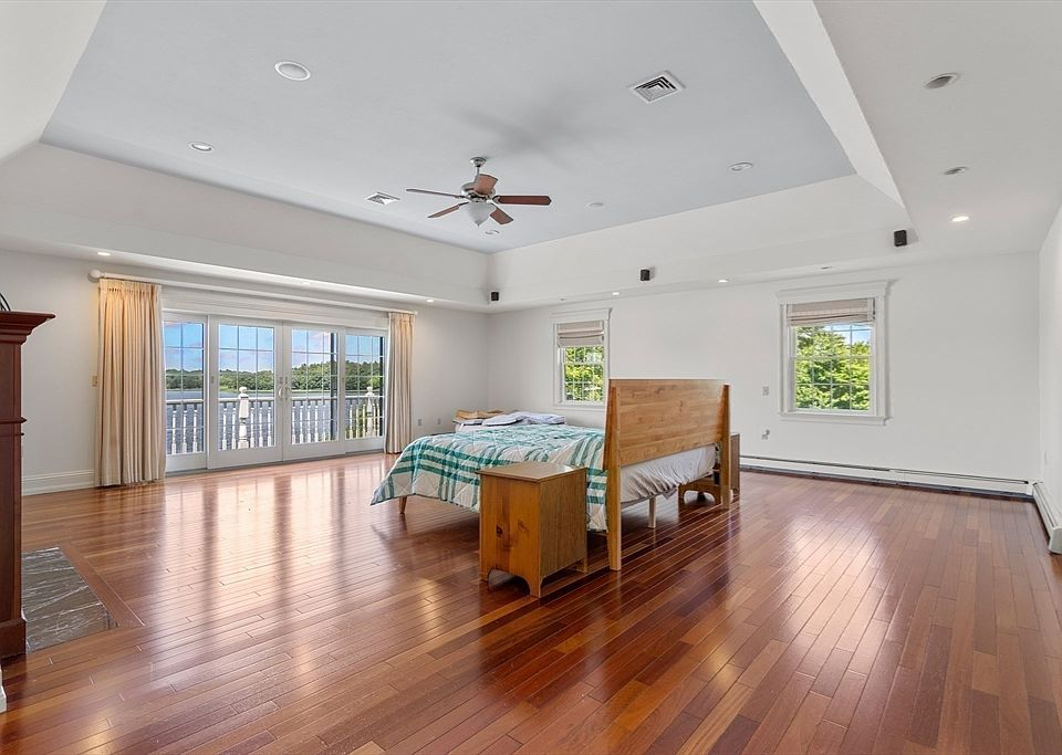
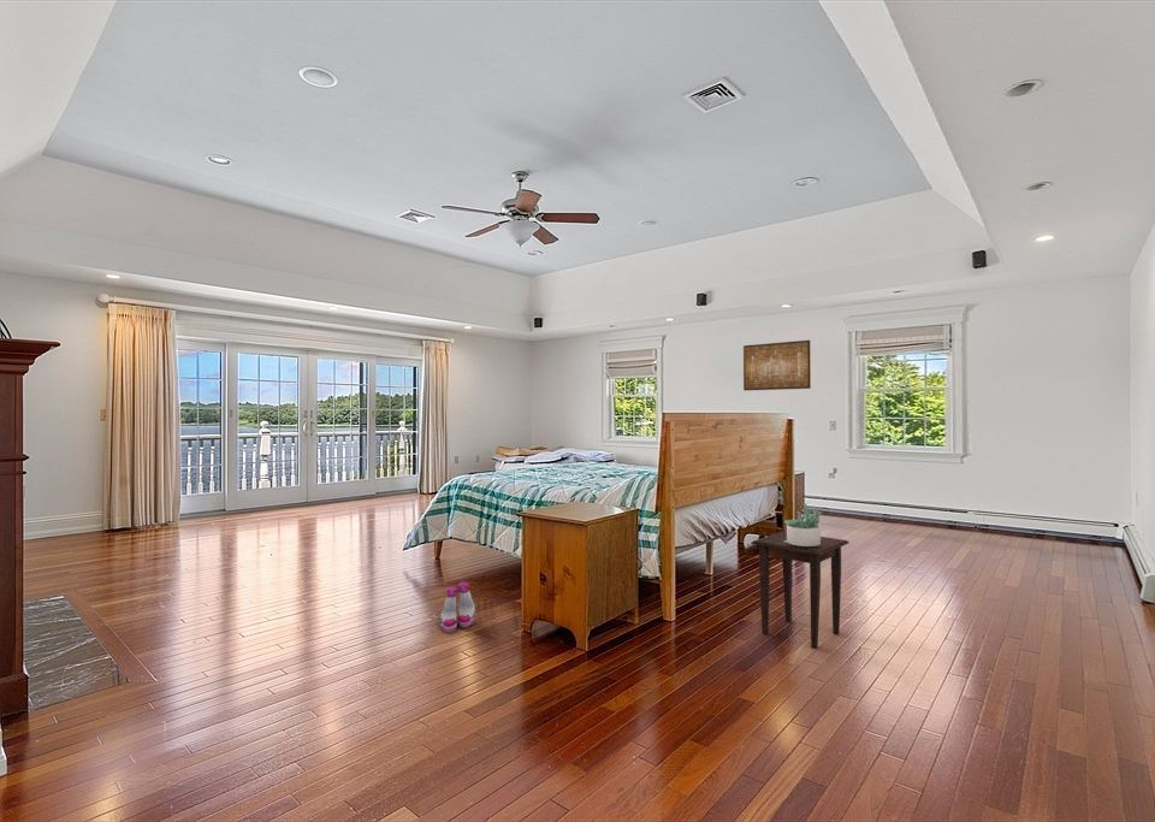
+ boots (456, 604)
+ succulent plant (802, 524)
+ side table (790, 585)
+ wall art (775, 366)
